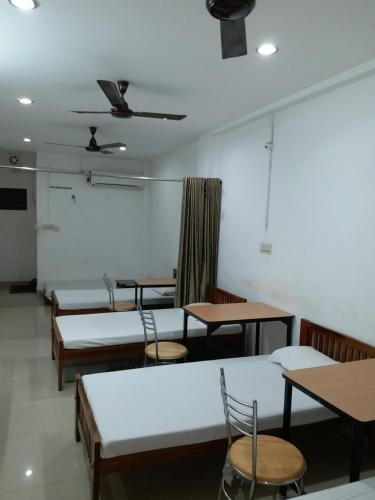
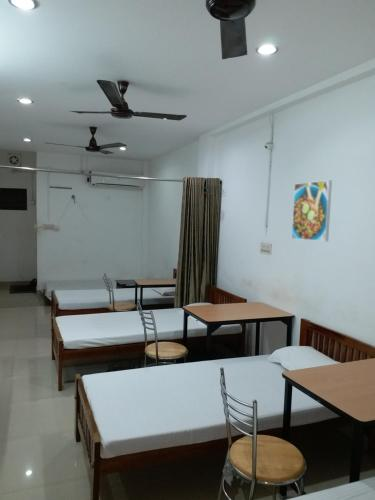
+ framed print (310, 211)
